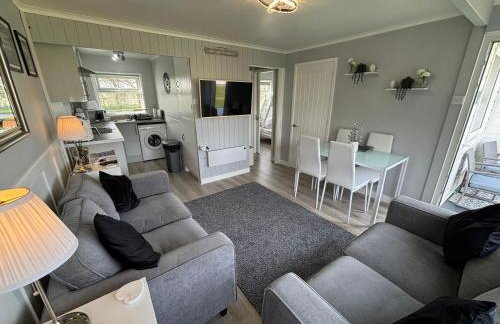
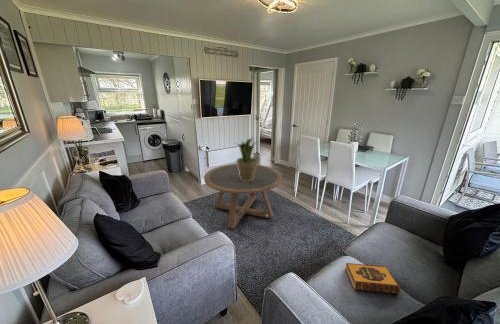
+ coffee table (243, 193)
+ hardback book (370, 278)
+ potted plant (246, 158)
